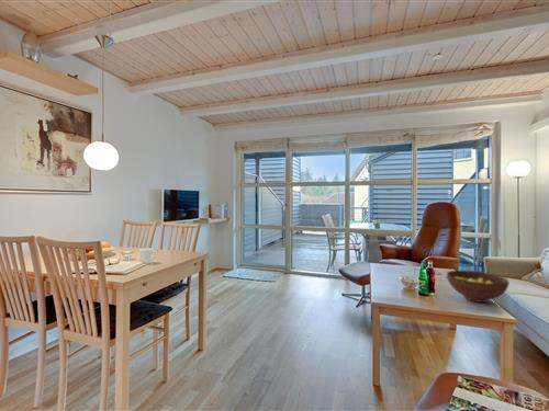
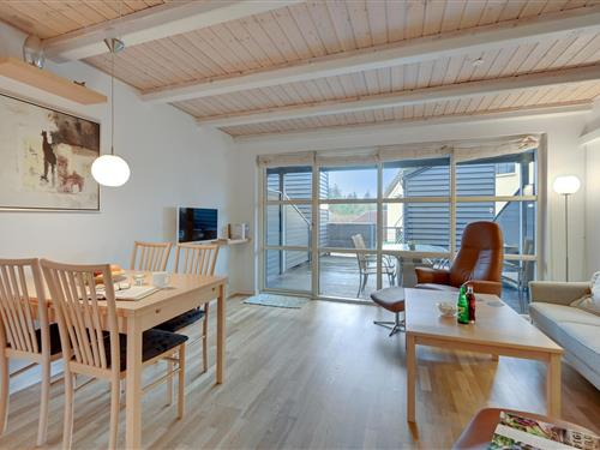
- fruit bowl (475, 287)
